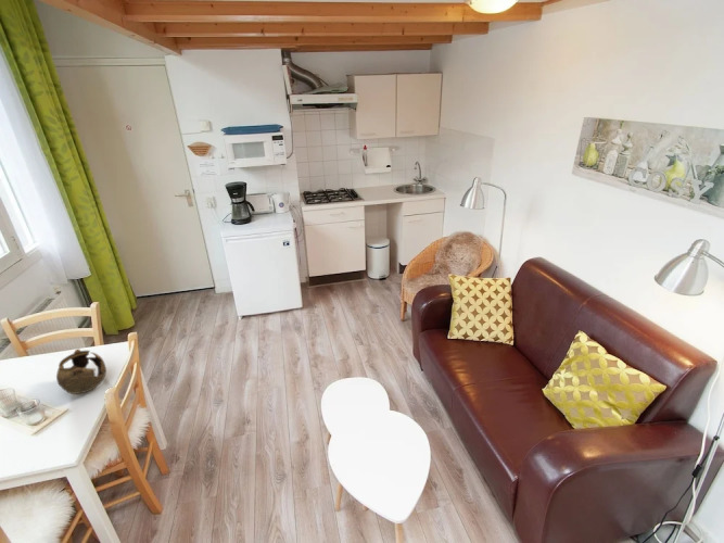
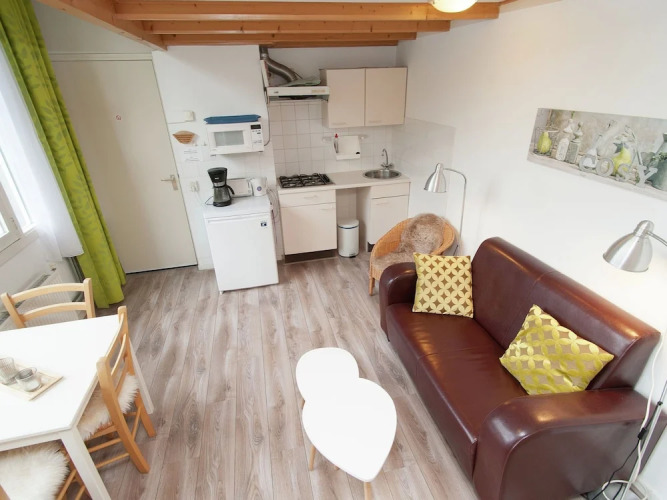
- teapot (82, 369)
